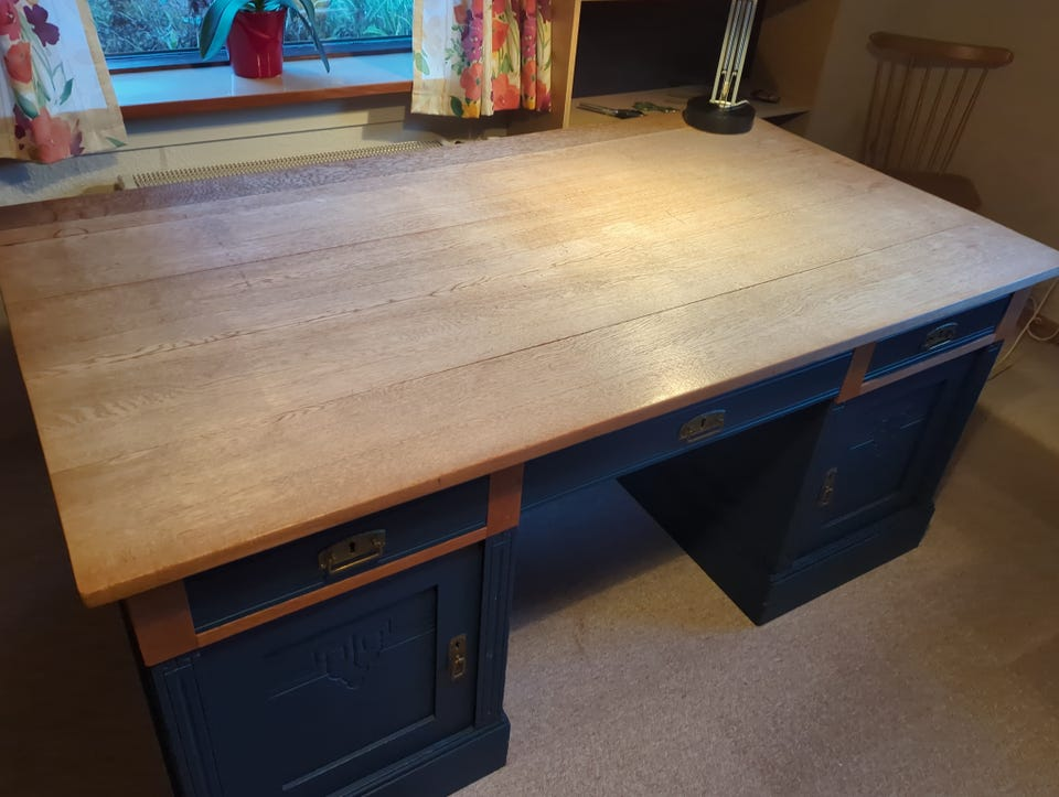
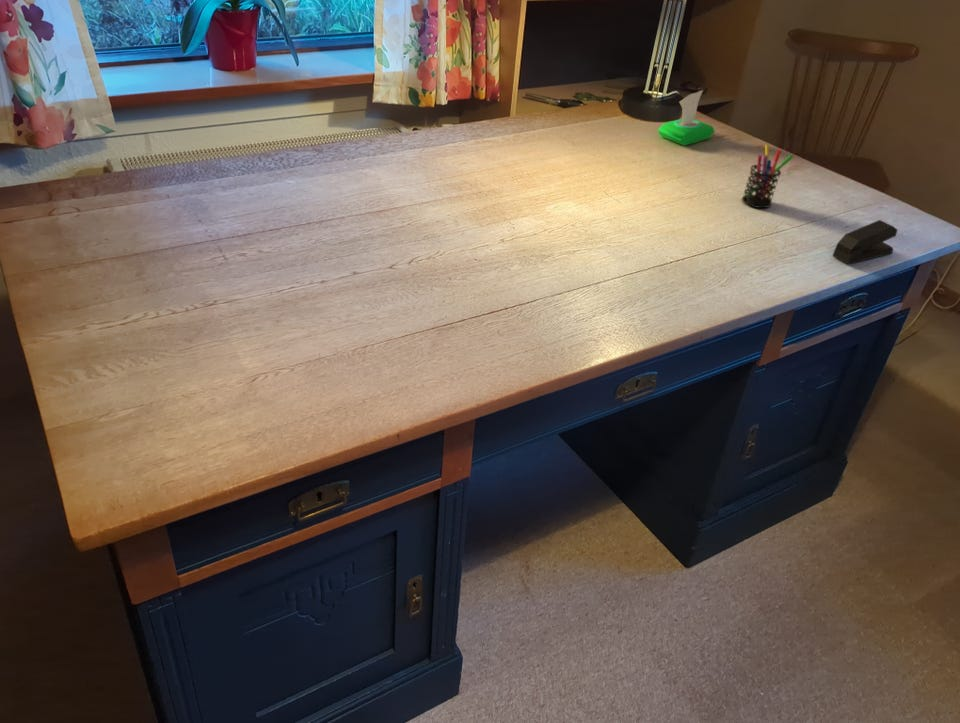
+ pen holder (768, 175)
+ wet wipes pack (690, 115)
+ stapler (867, 240)
